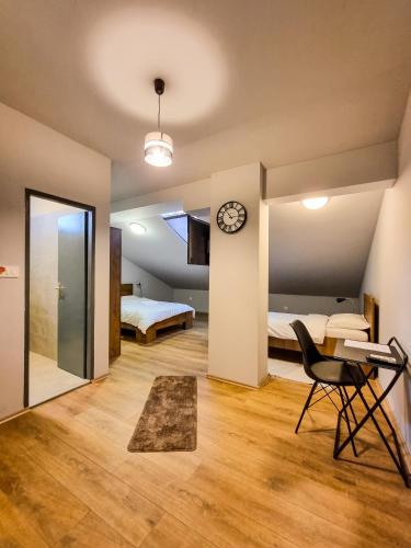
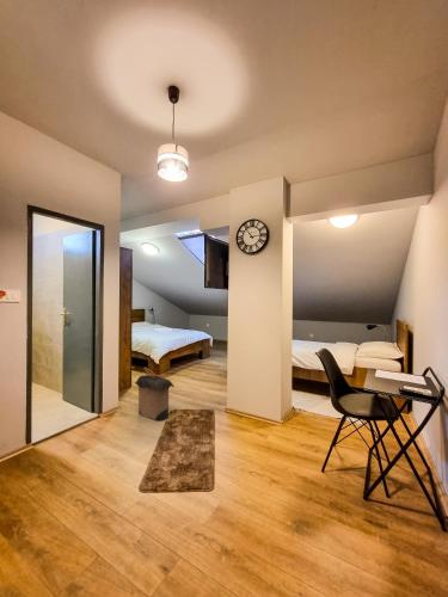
+ laundry hamper (154, 390)
